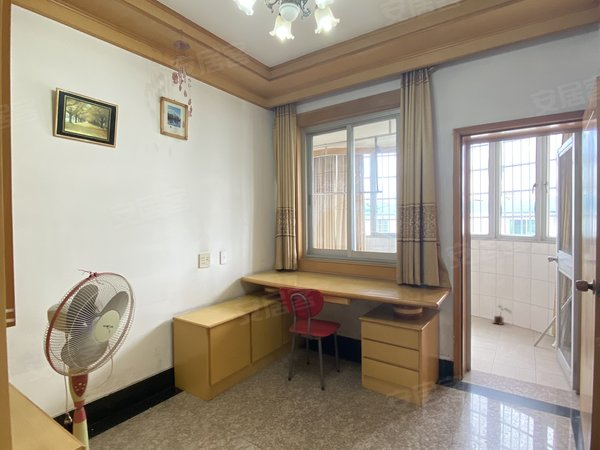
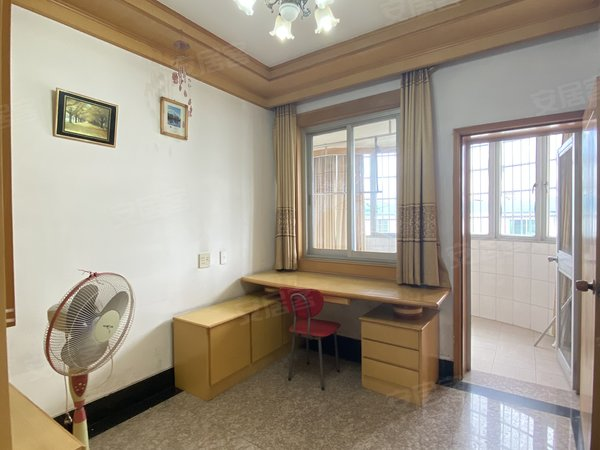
- potted plant (500, 314)
